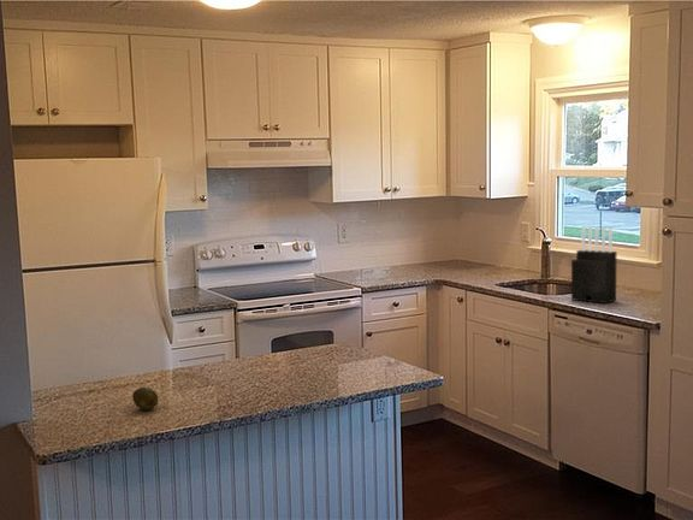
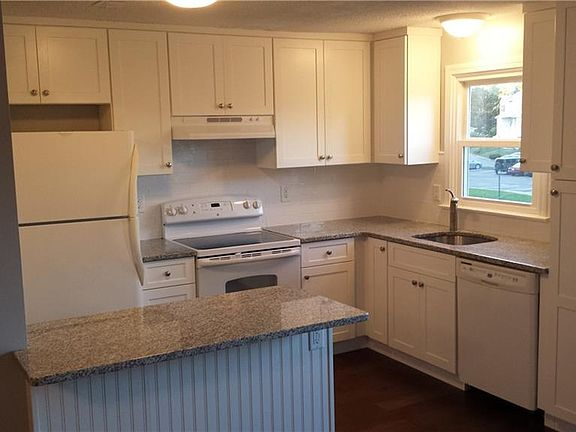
- knife block (592, 264)
- fruit (144, 398)
